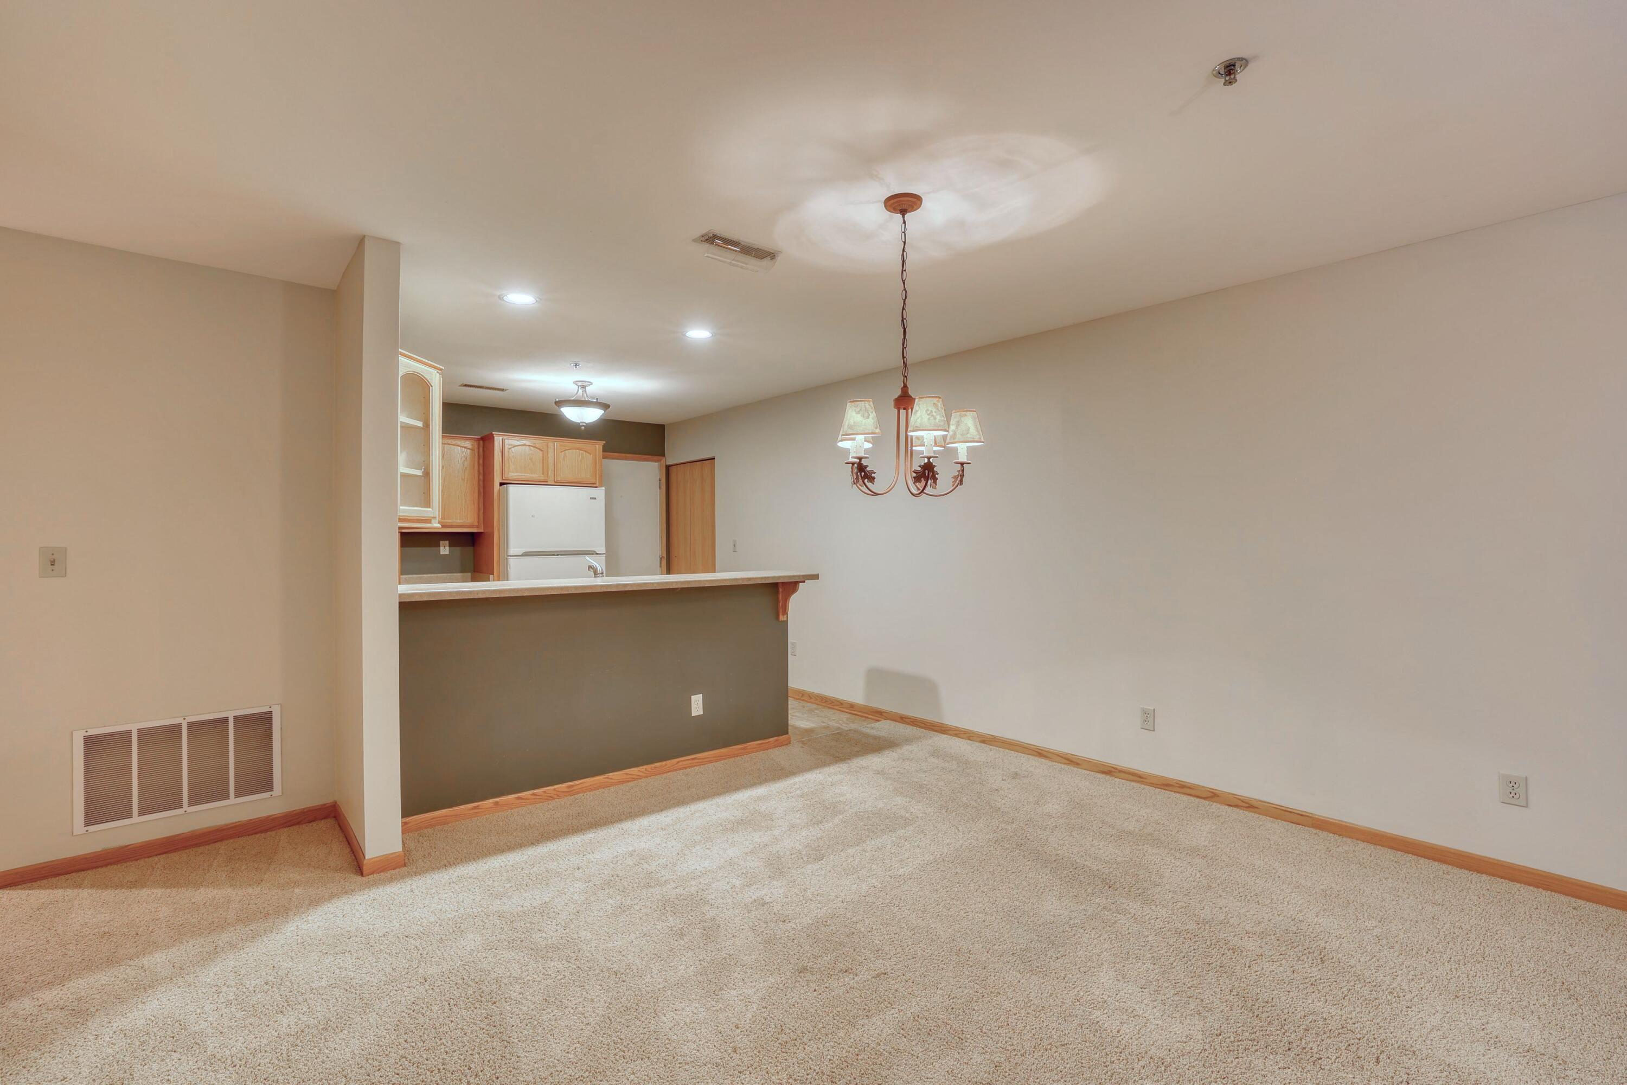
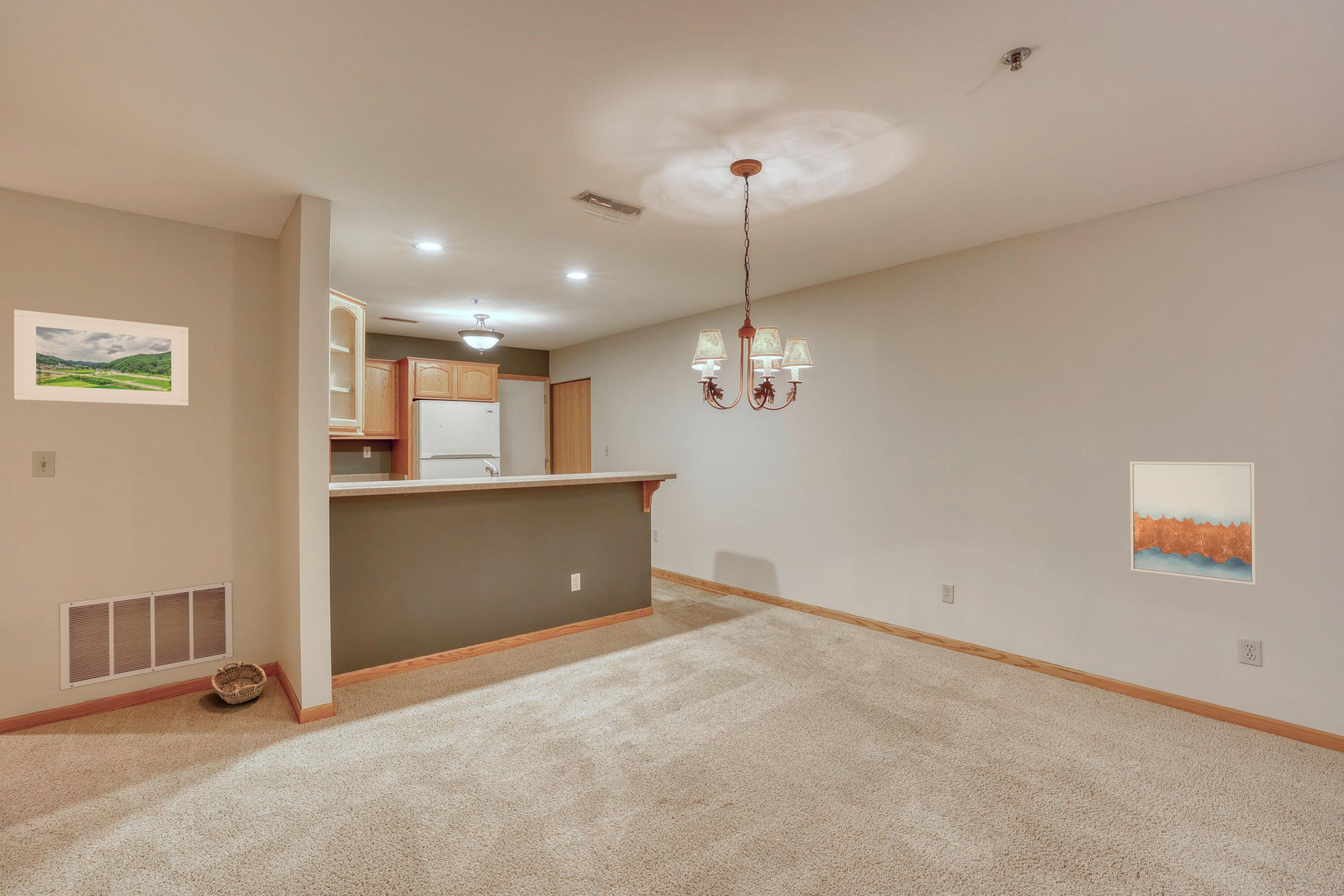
+ wall art (1189, 519)
+ basket (238, 680)
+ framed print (107, 361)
